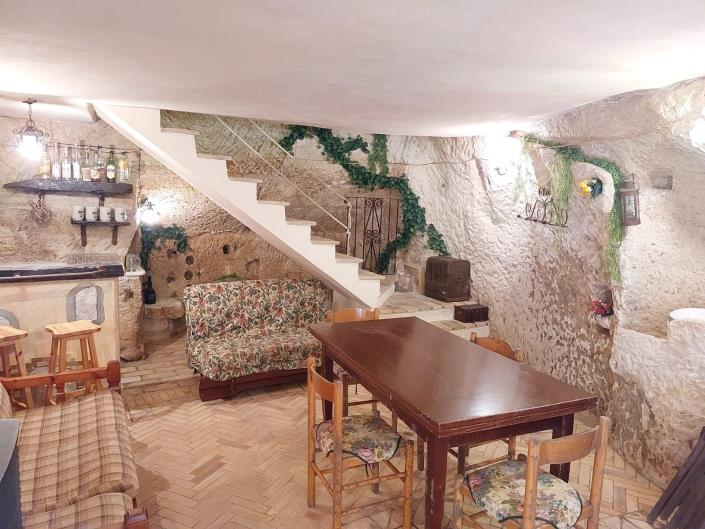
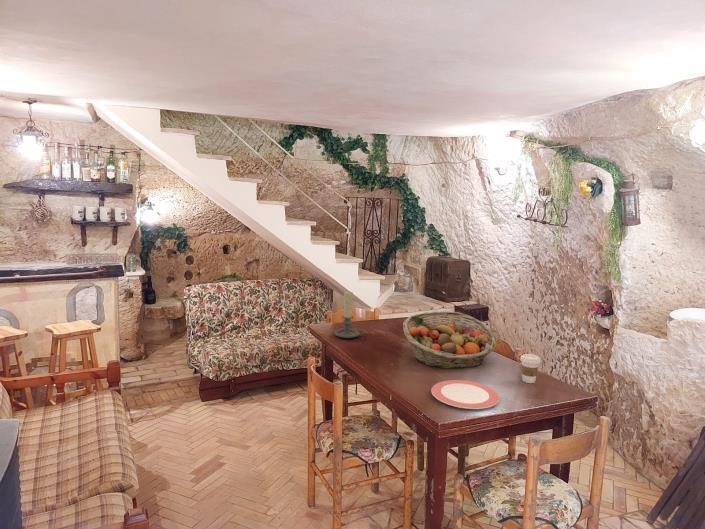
+ fruit basket (448, 339)
+ coffee cup (529, 368)
+ candle holder (350, 313)
+ plate (464, 395)
